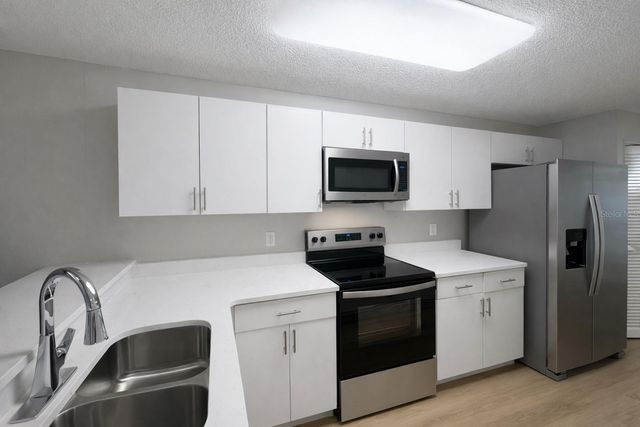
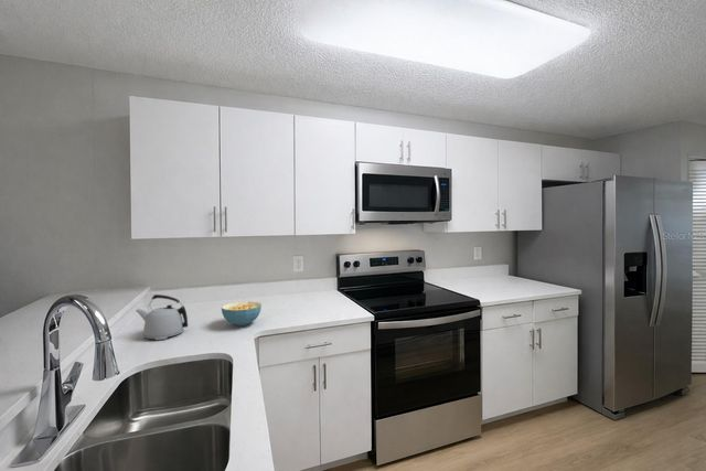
+ cereal bowl (242, 314)
+ kettle (162, 313)
